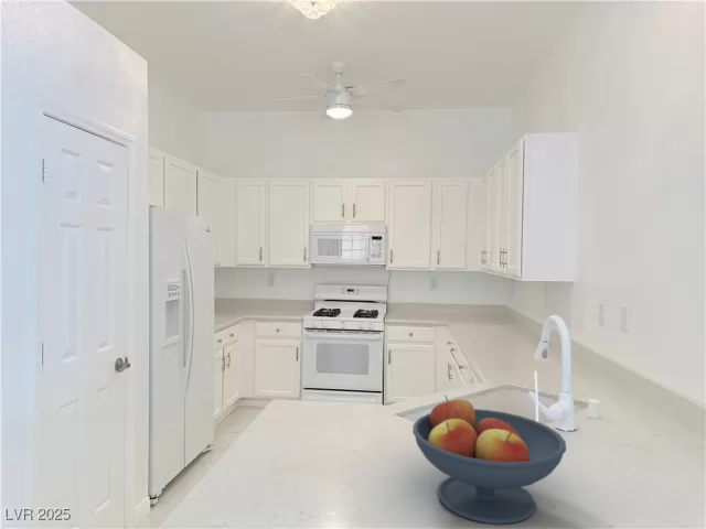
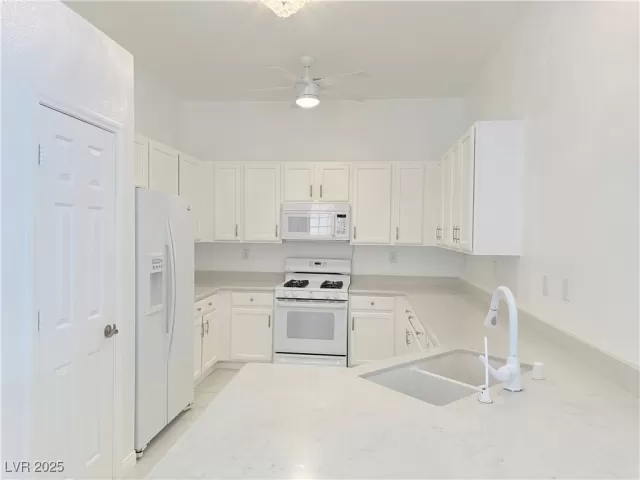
- fruit bowl (485, 453)
